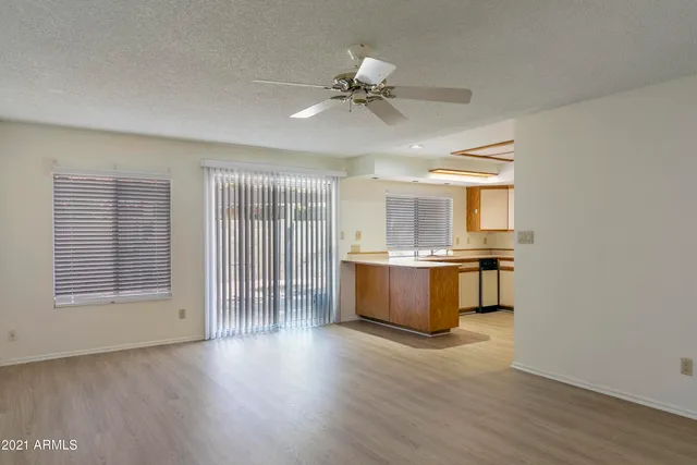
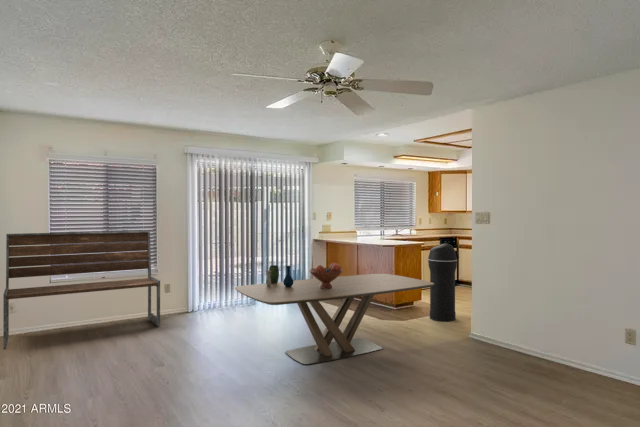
+ dining table (337, 317)
+ bench (86, 283)
+ fruit bowl (326, 275)
+ vase (275, 274)
+ trash can (443, 280)
